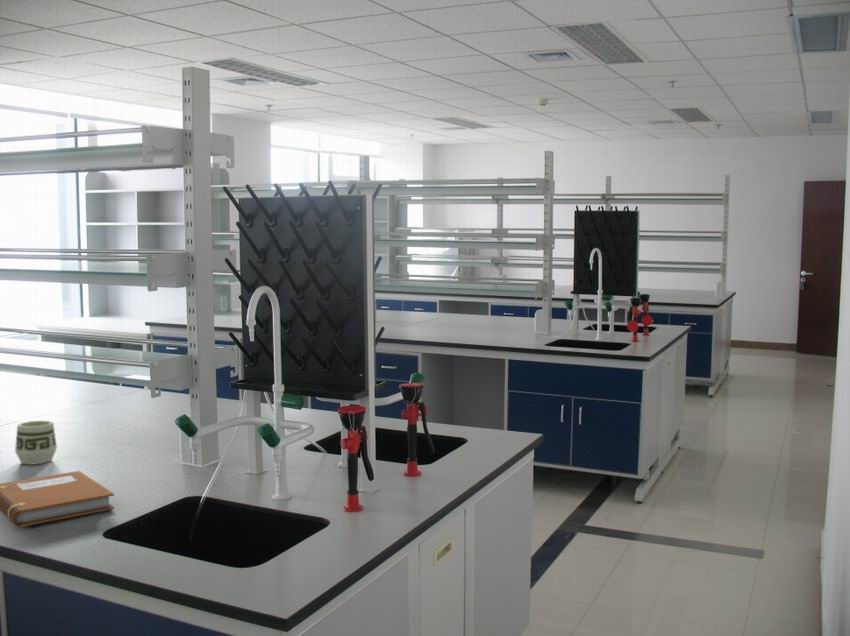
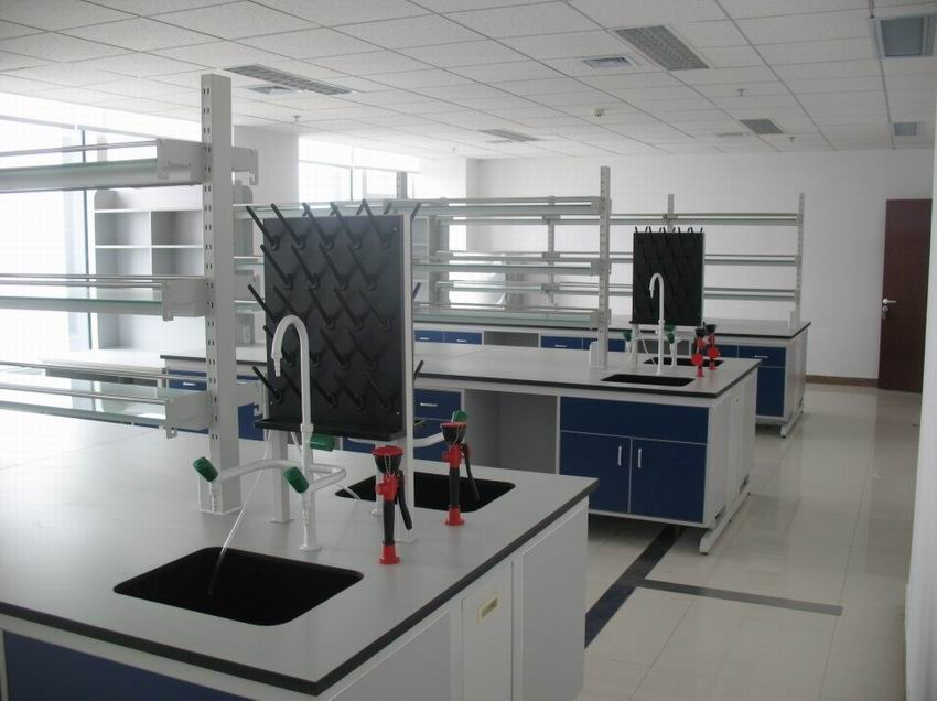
- cup (36, 442)
- notebook (48, 496)
